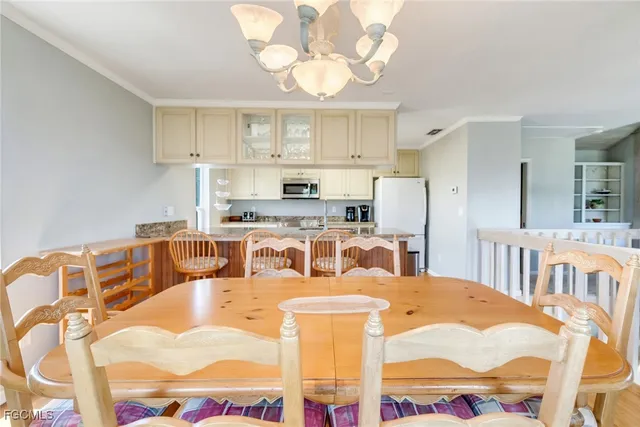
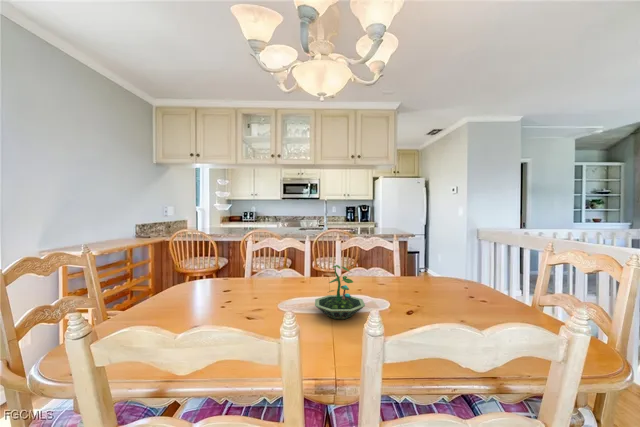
+ terrarium (337, 274)
